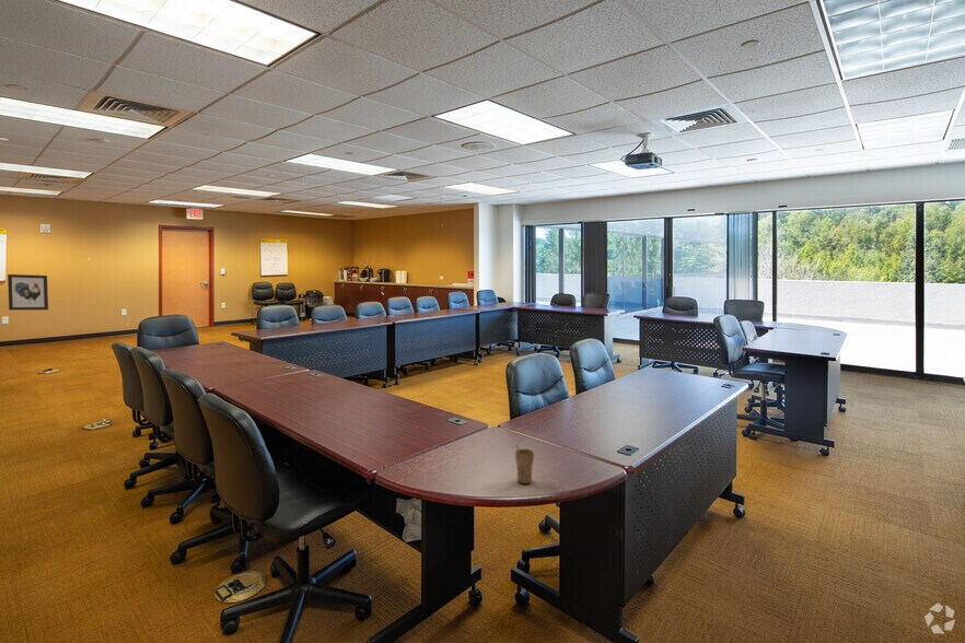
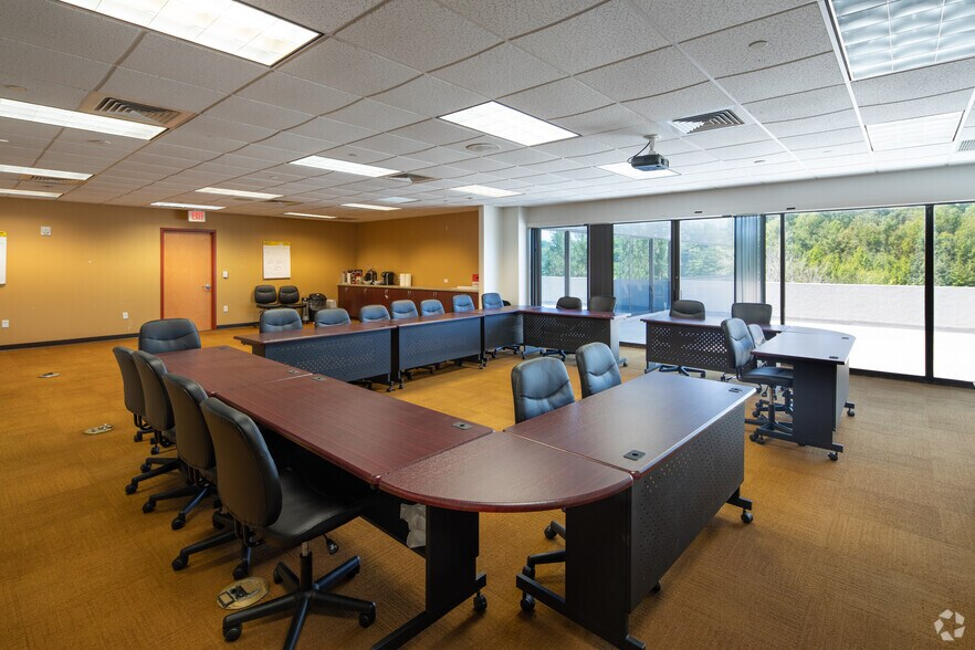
- cup (524, 463)
- wall art (27, 292)
